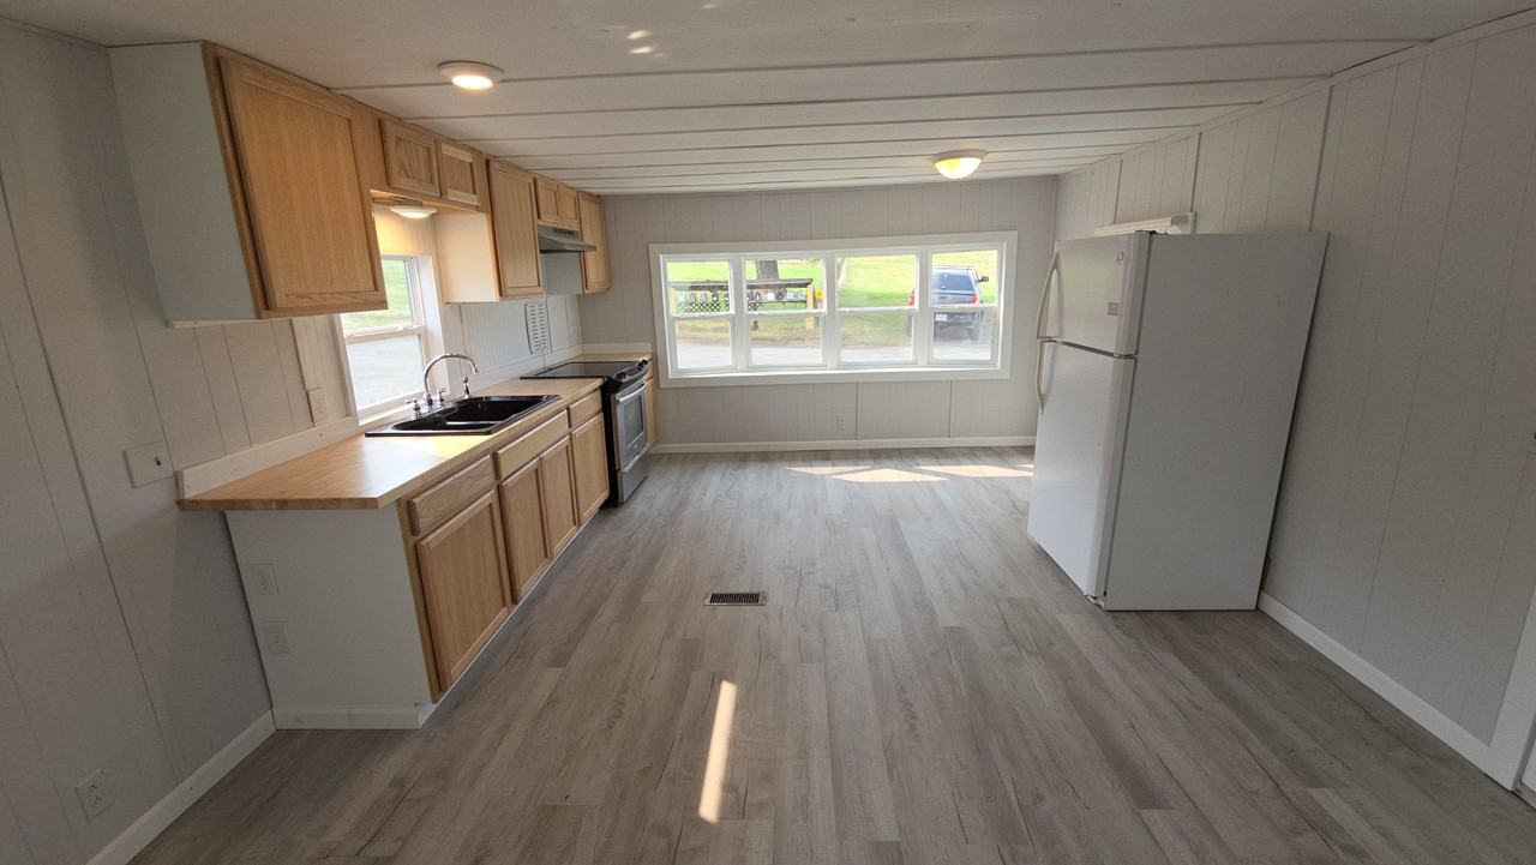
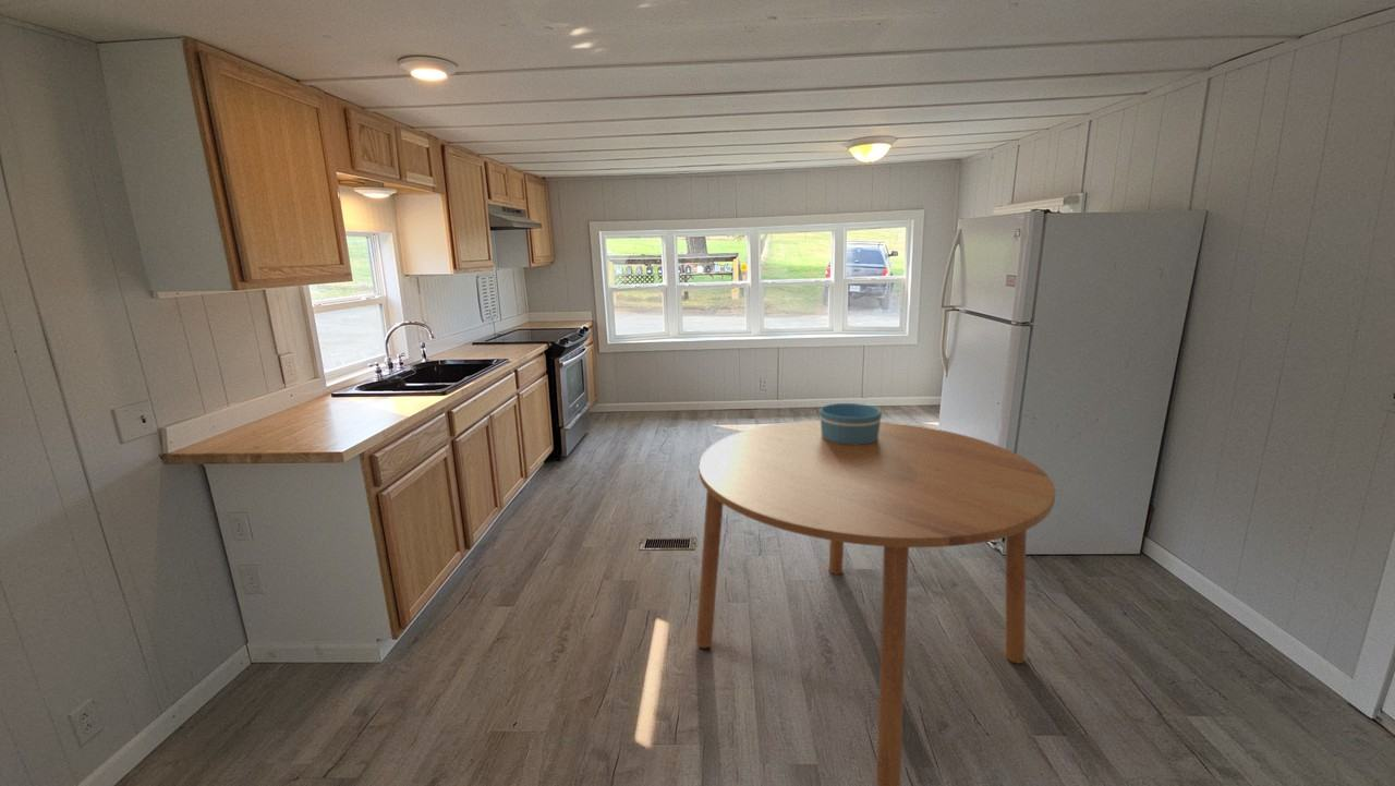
+ dining table (842, 557)
+ bowl (849, 422)
